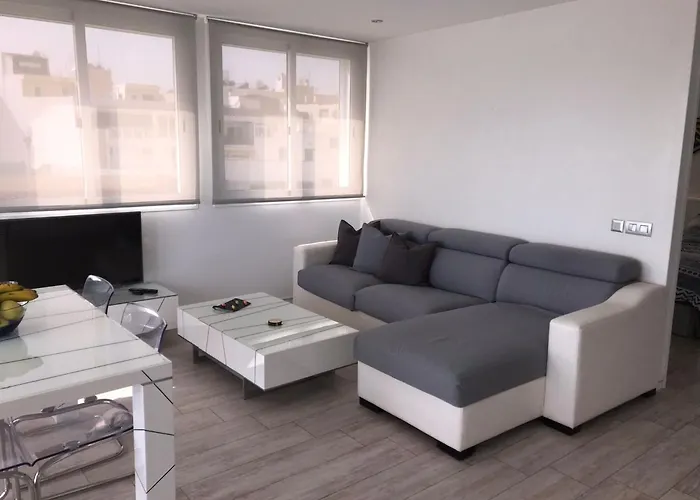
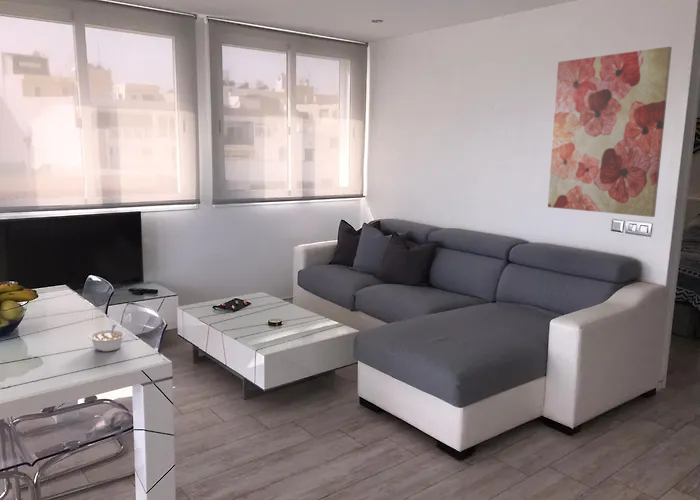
+ wall art (603, 135)
+ legume (107, 339)
